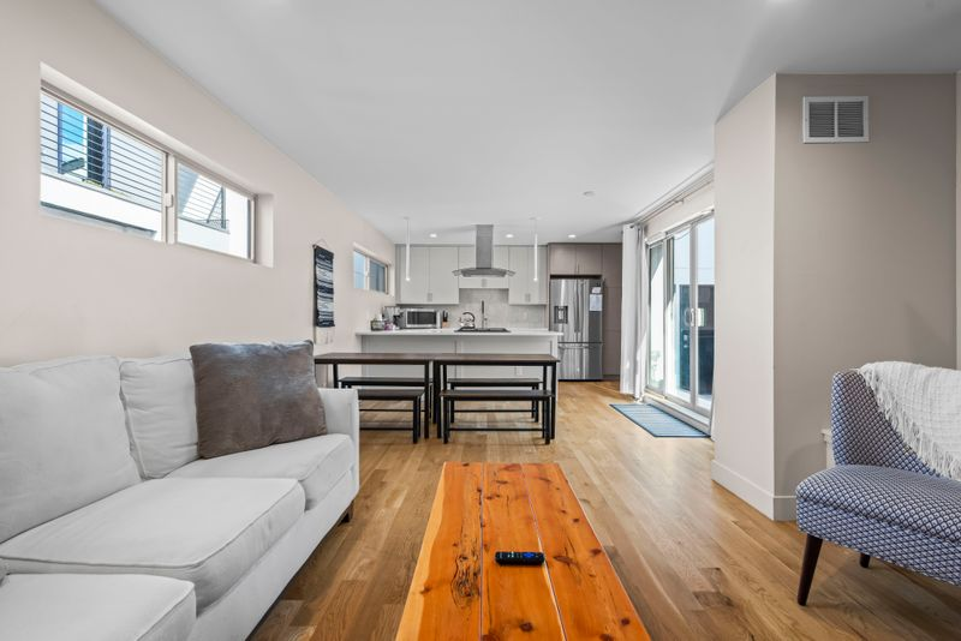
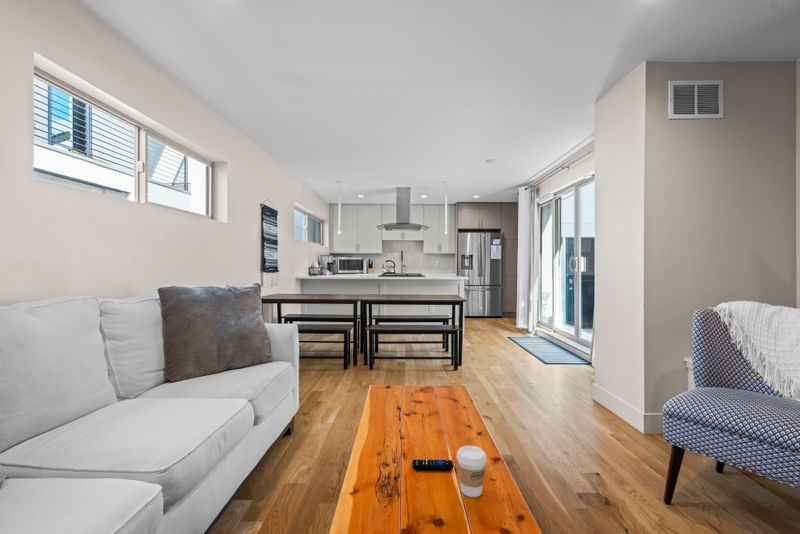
+ coffee cup (471, 470)
